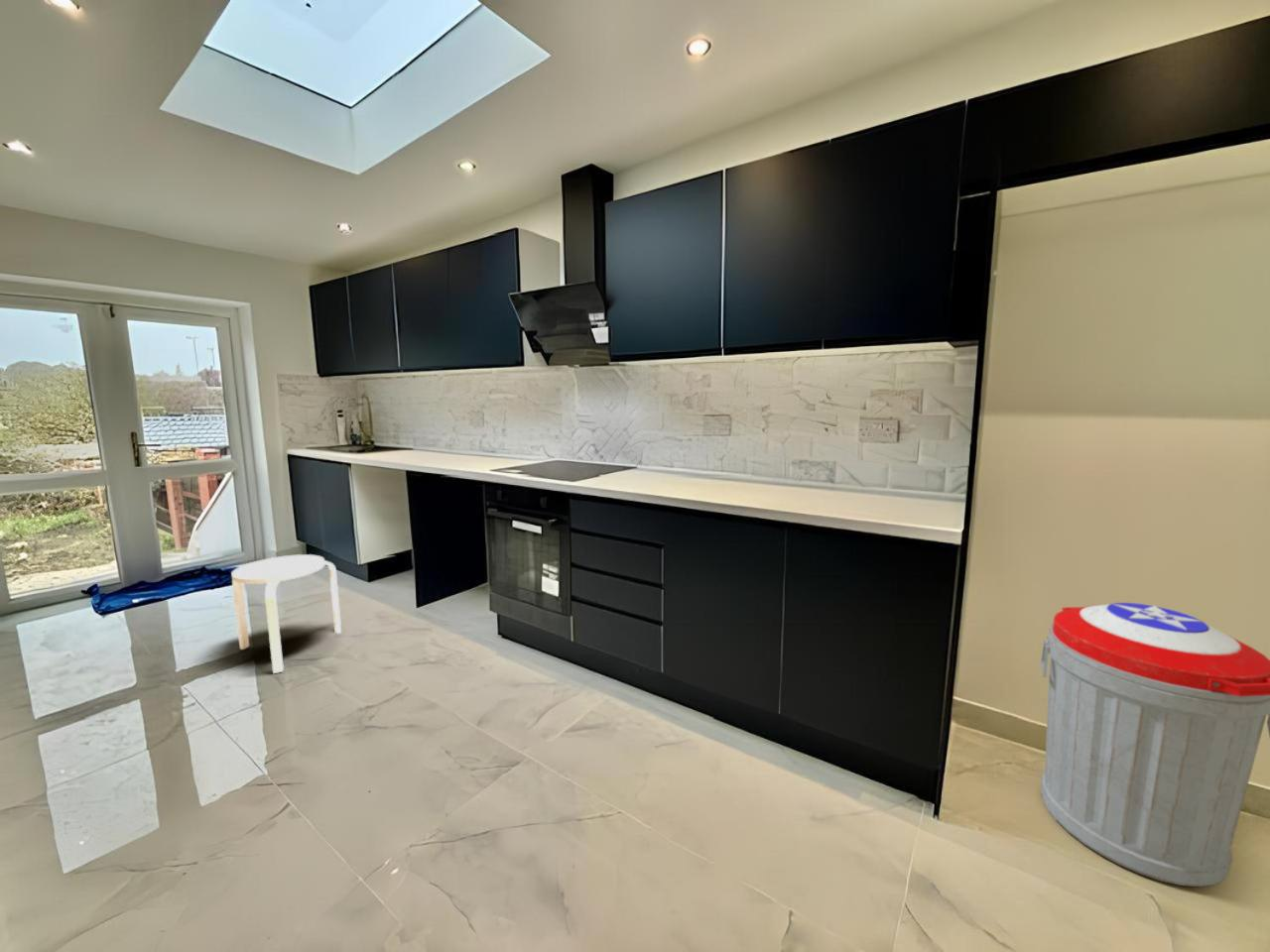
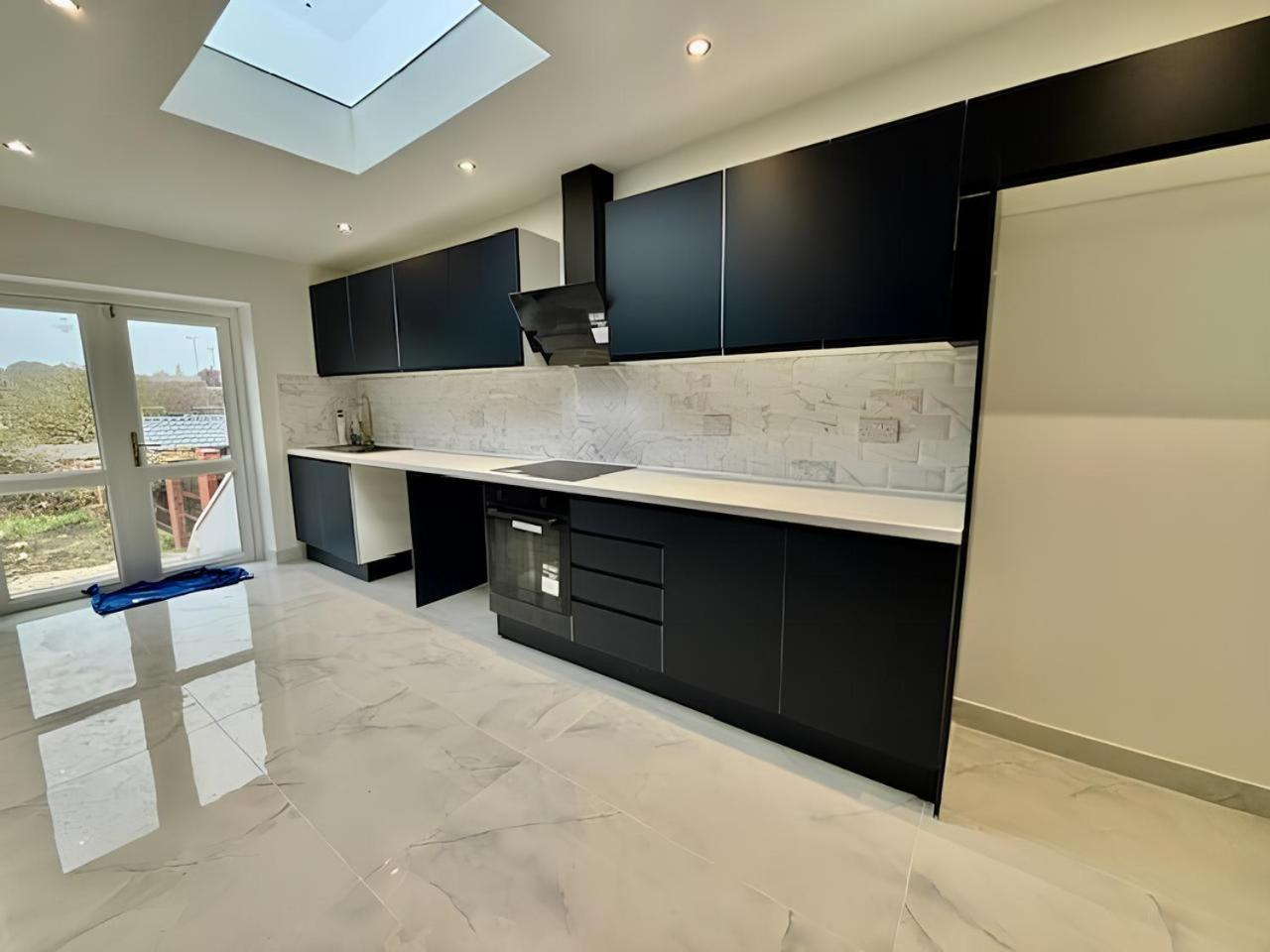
- stool (277, 609)
- trash can (1140, 723)
